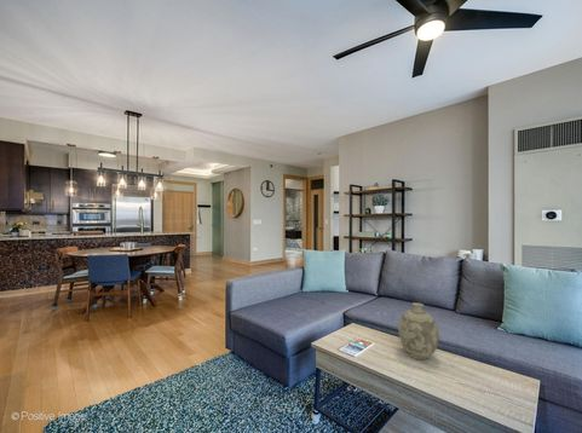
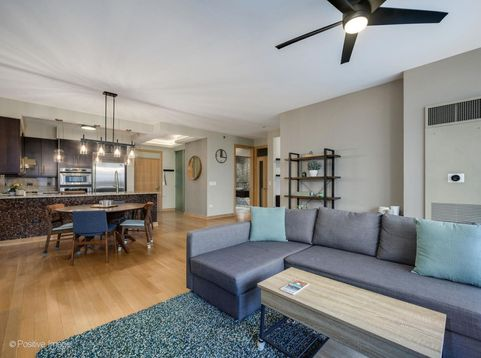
- decorative vase (417, 329)
